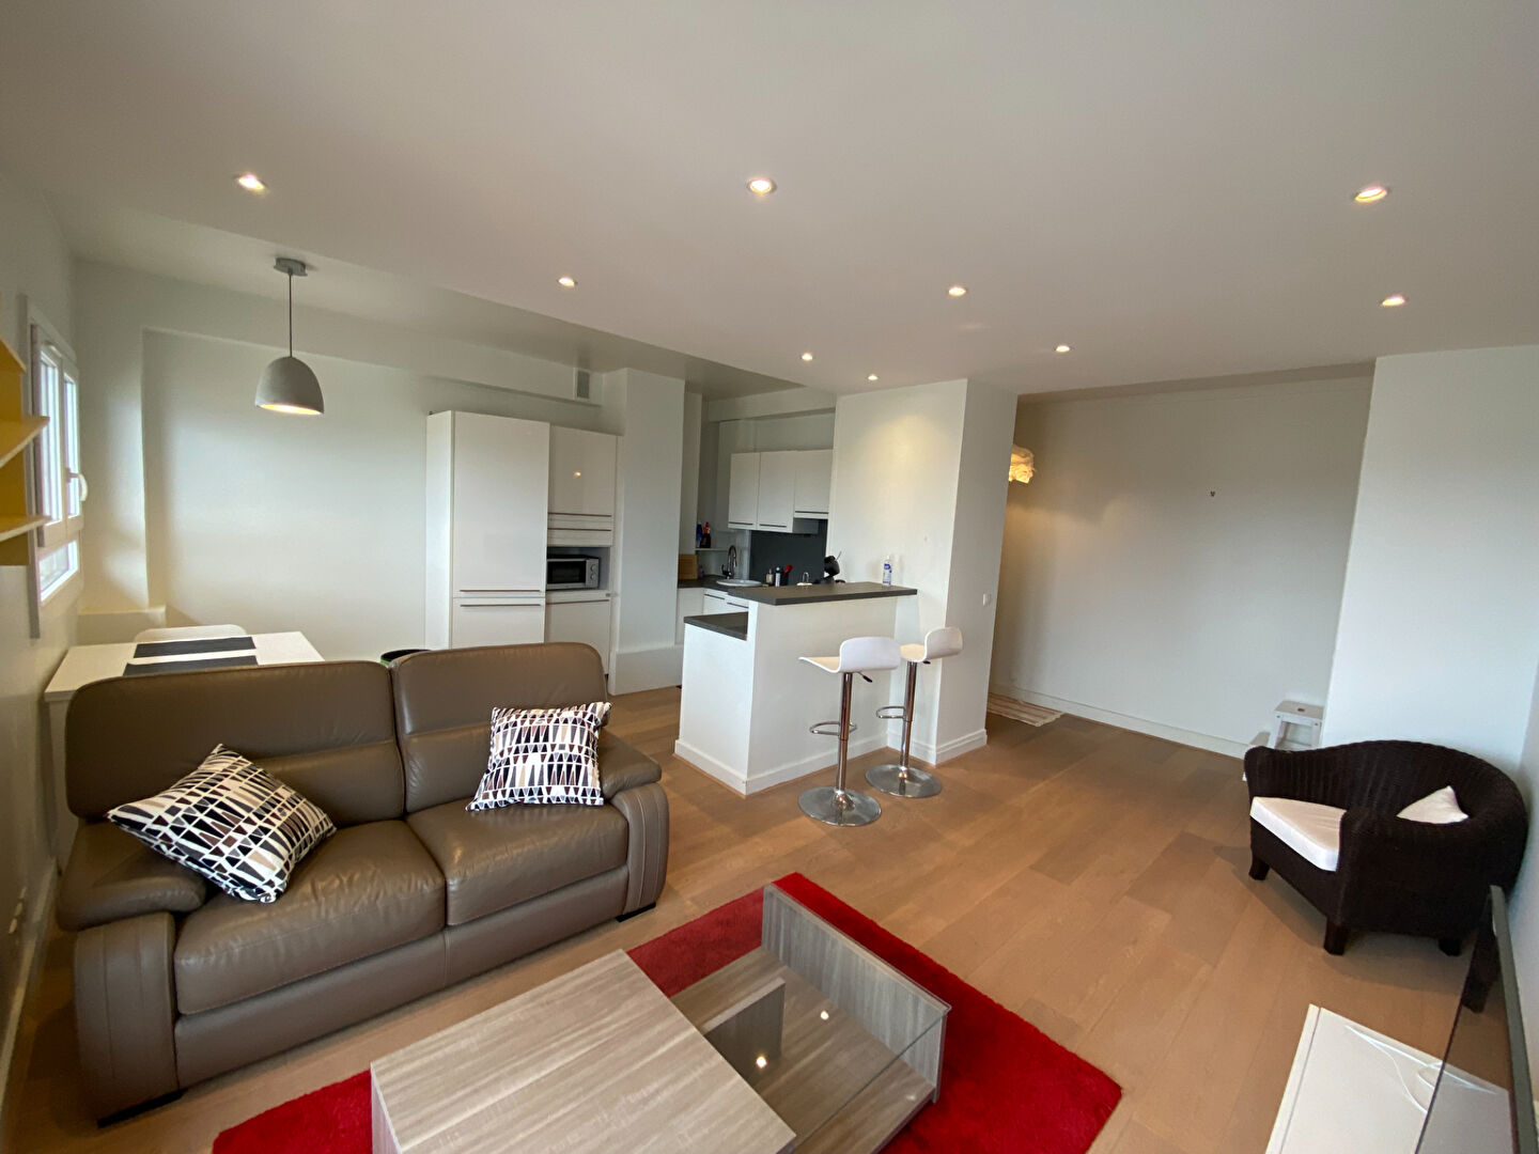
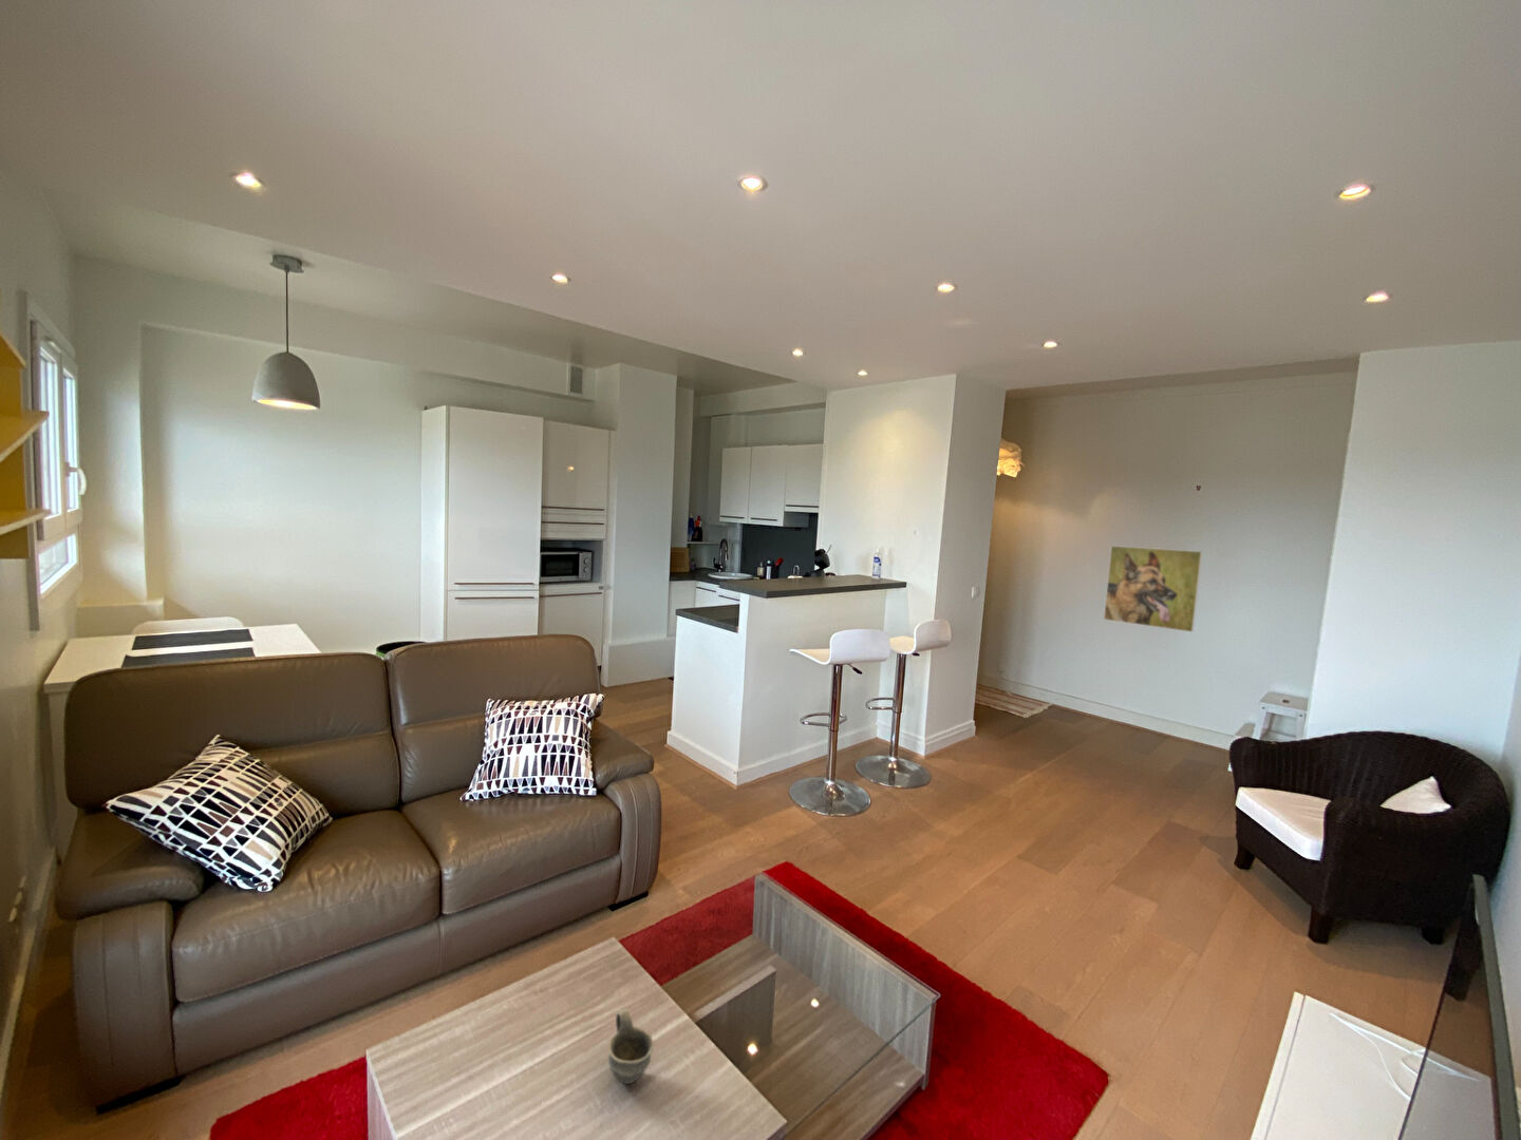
+ cup (631, 1048)
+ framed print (1150, 587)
